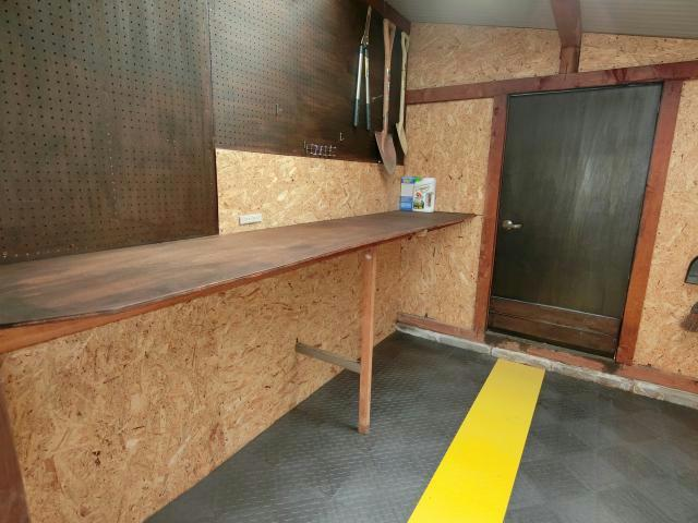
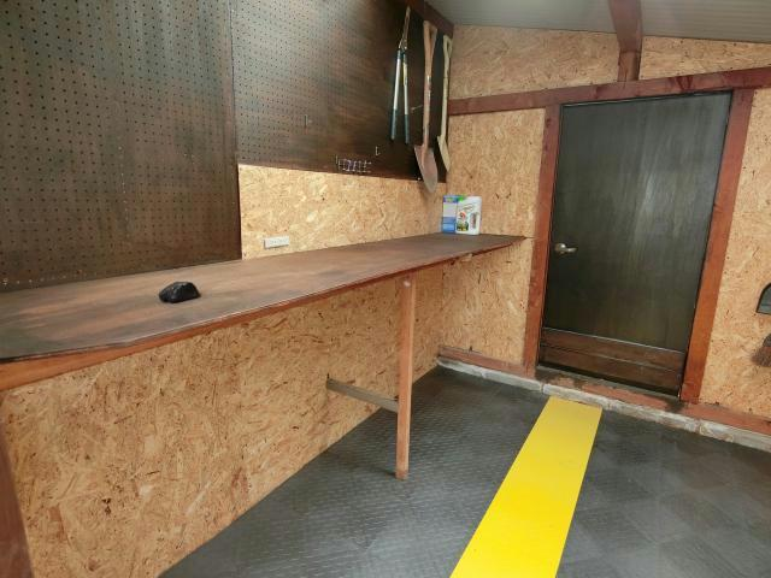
+ computer mouse (179, 289)
